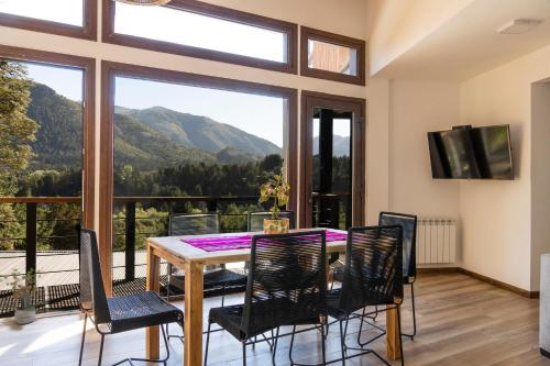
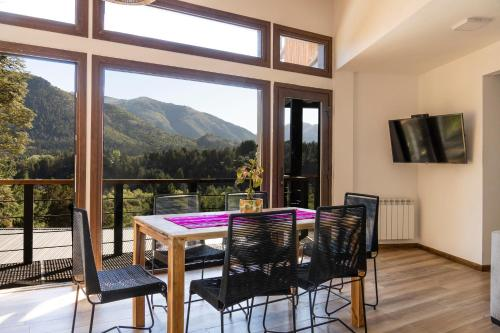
- potted plant (22, 295)
